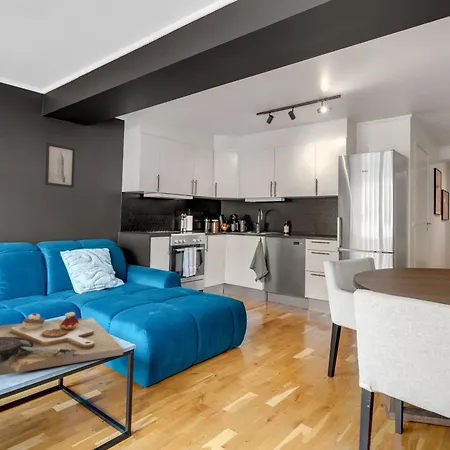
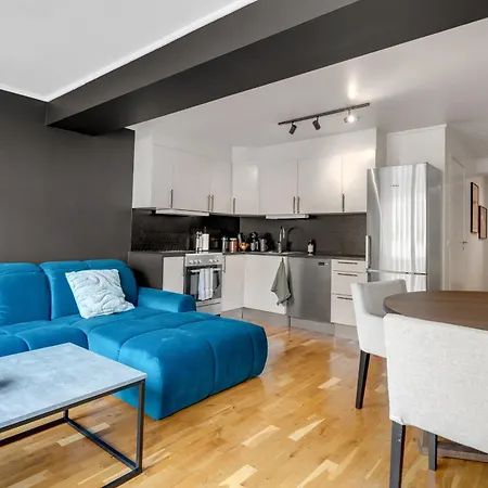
- wall art (60, 166)
- decorative tray (53, 329)
